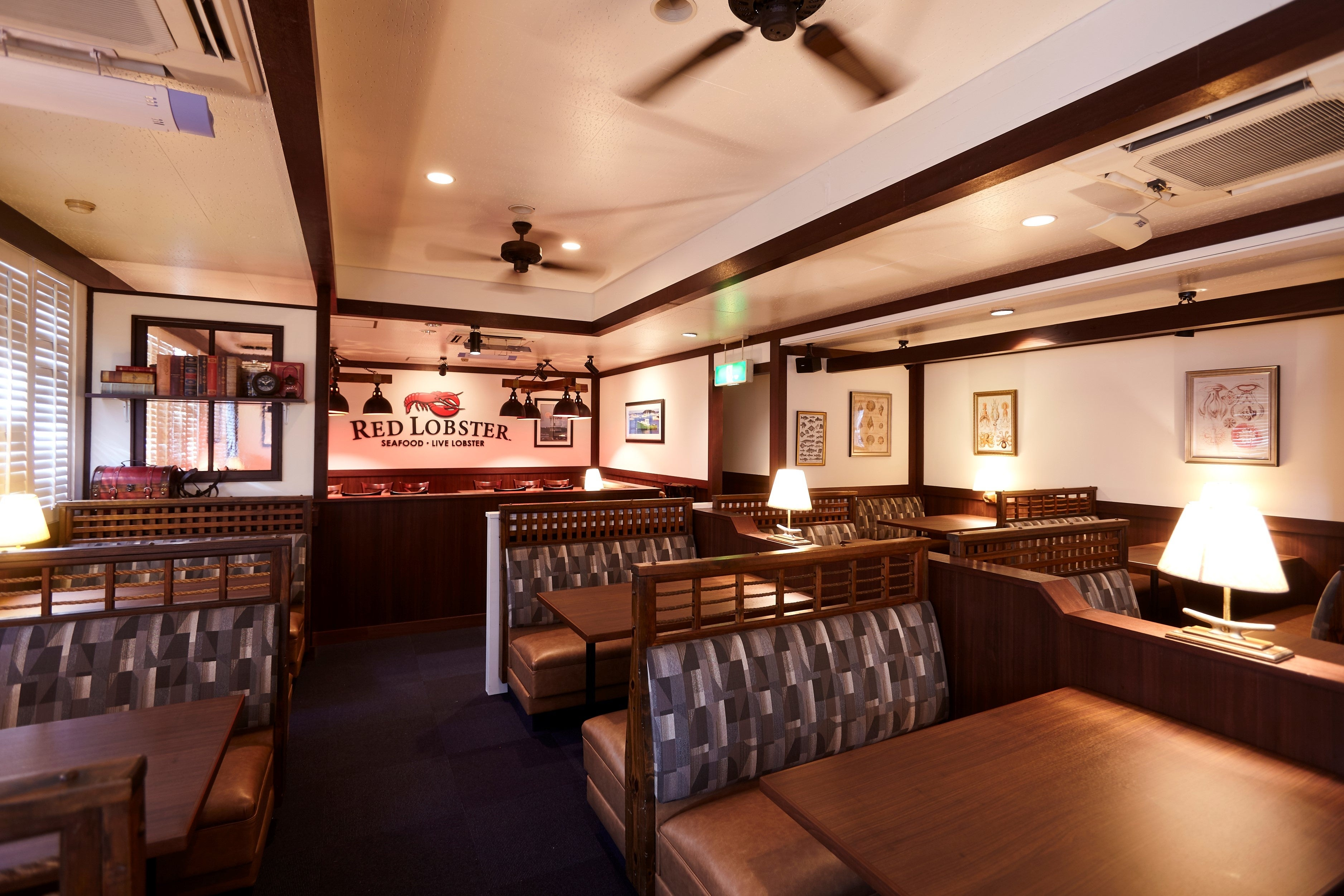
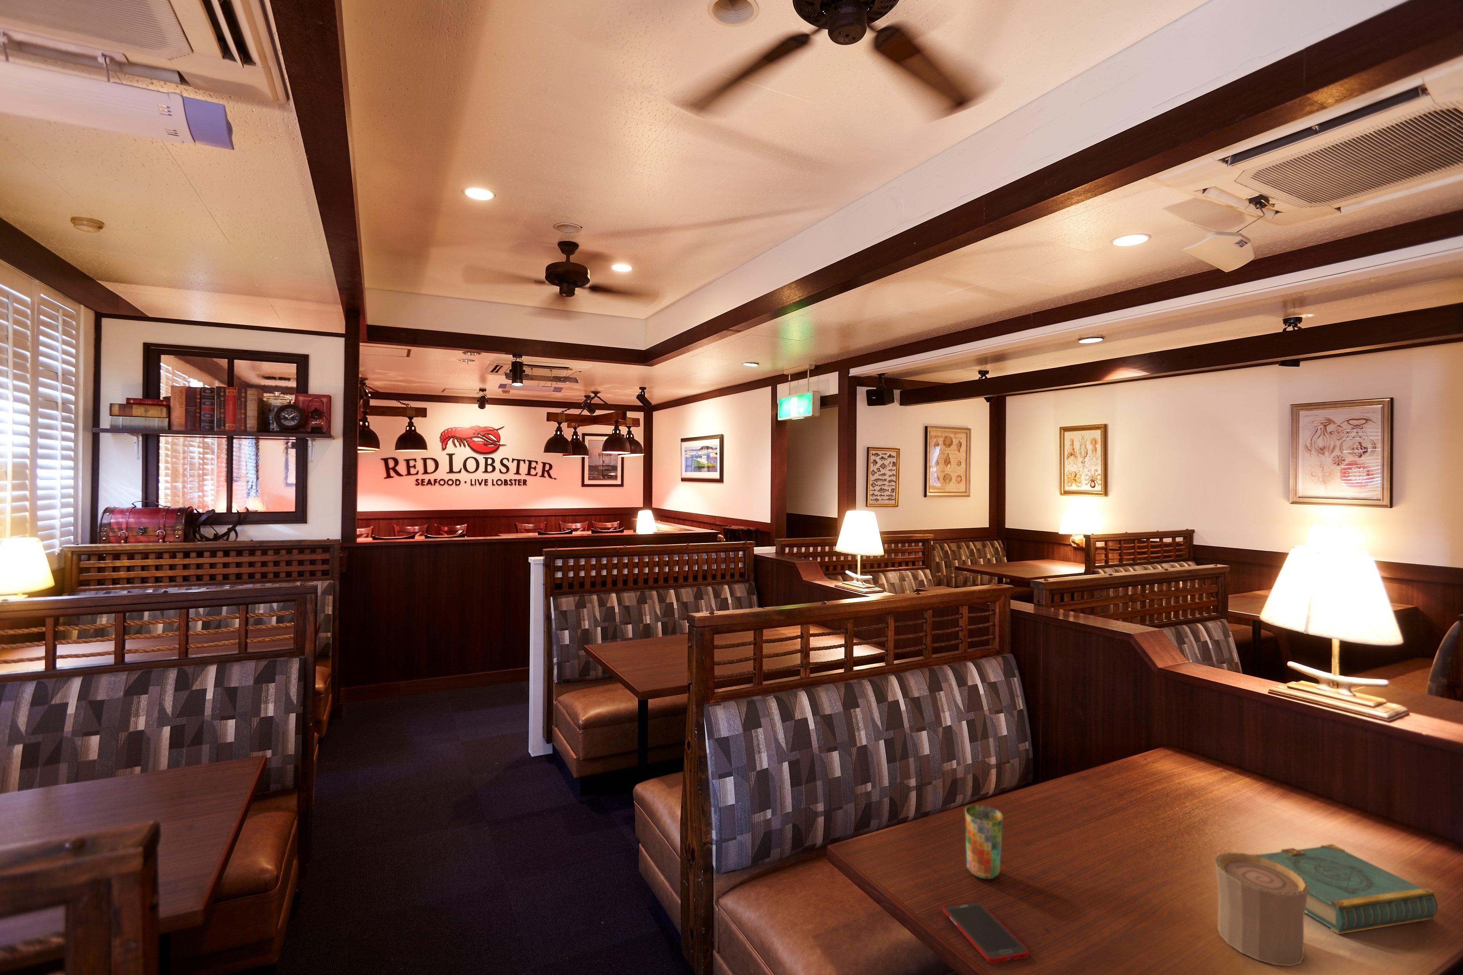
+ cup (983, 842)
+ cell phone (983, 930)
+ book (1338, 885)
+ cup (1259, 906)
